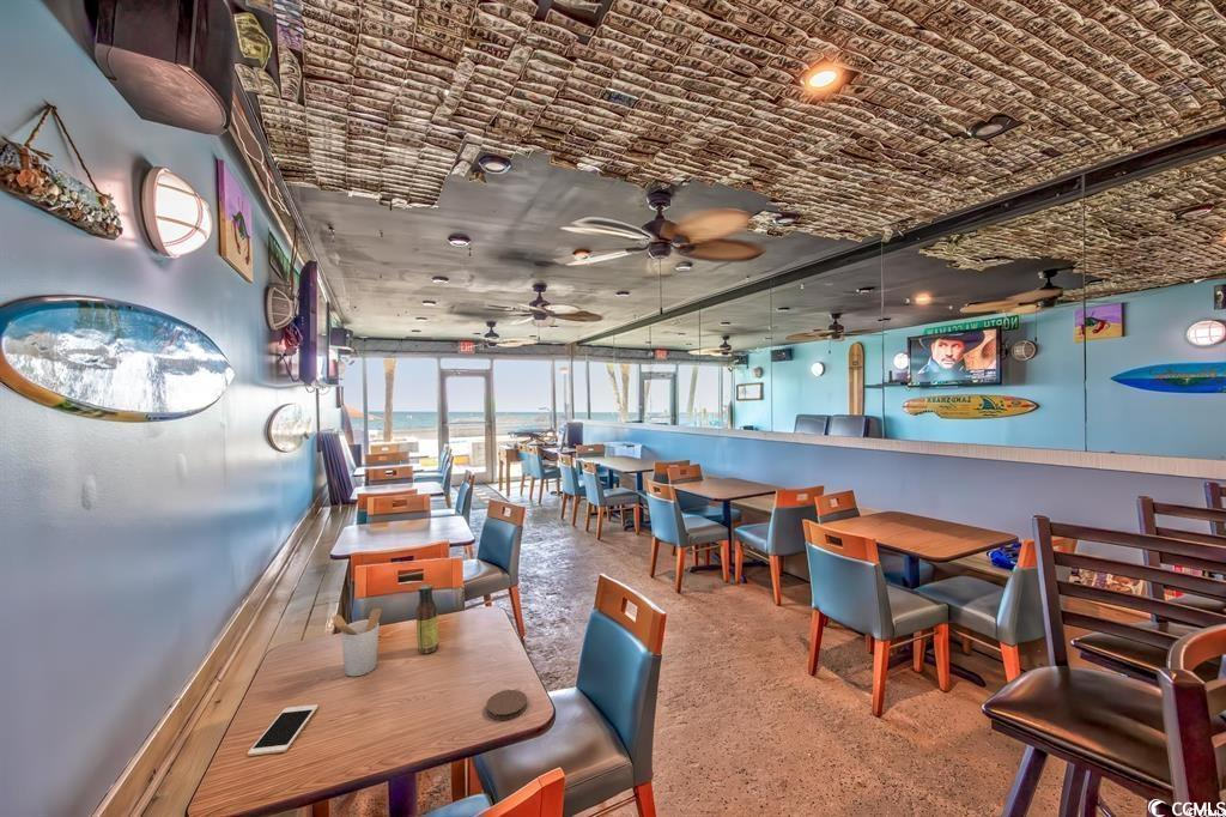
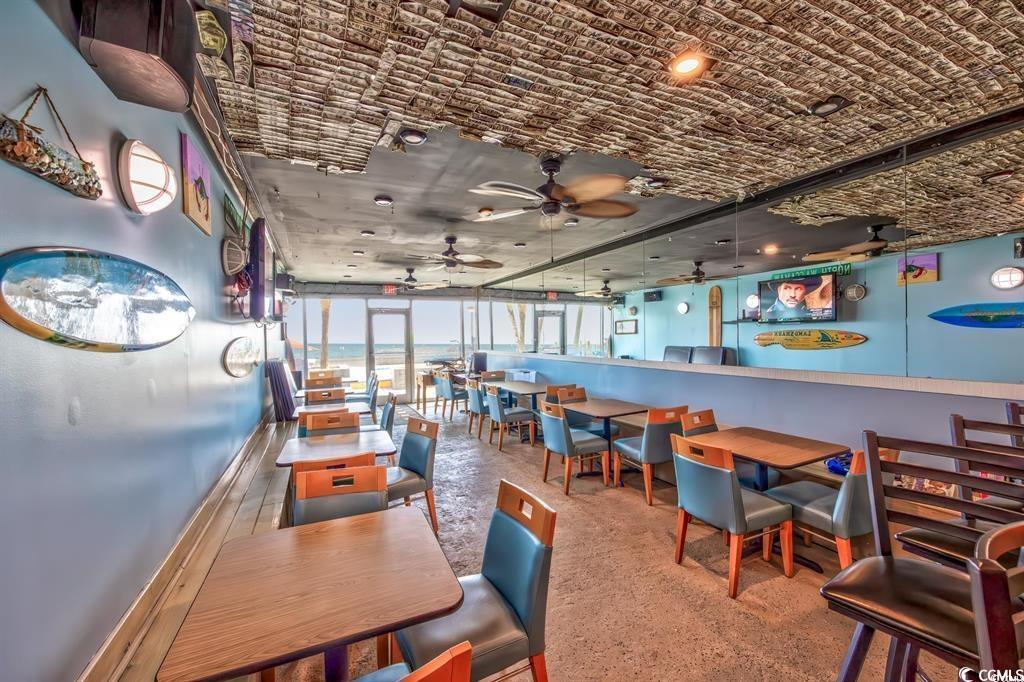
- coaster (506, 703)
- cell phone (285, 728)
- sauce bottle (427, 617)
- utensil holder (353, 641)
